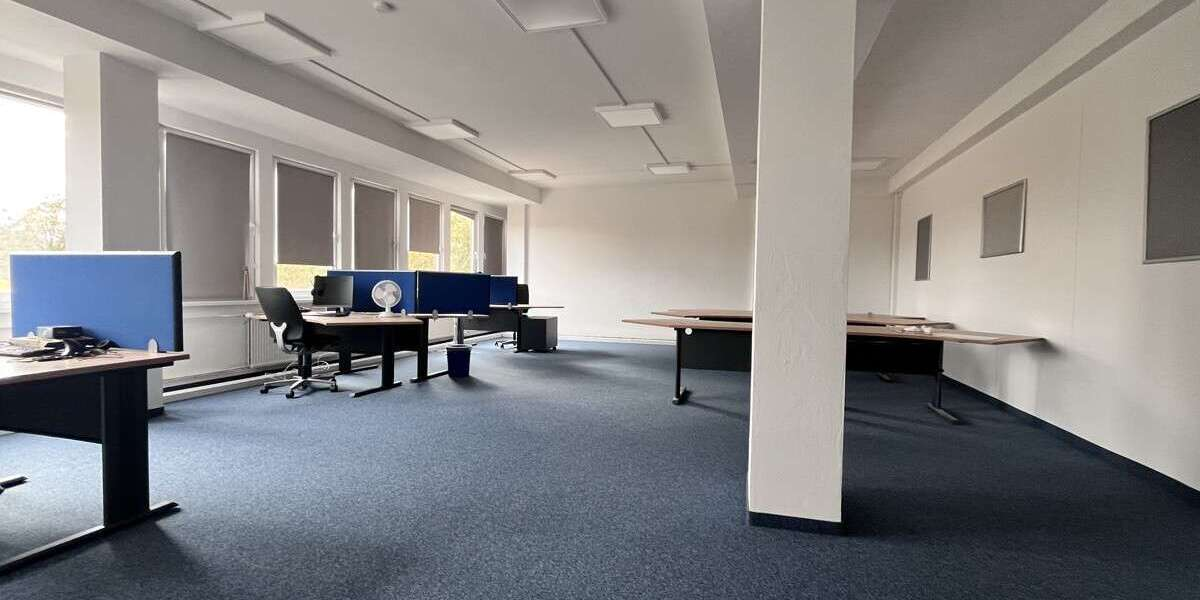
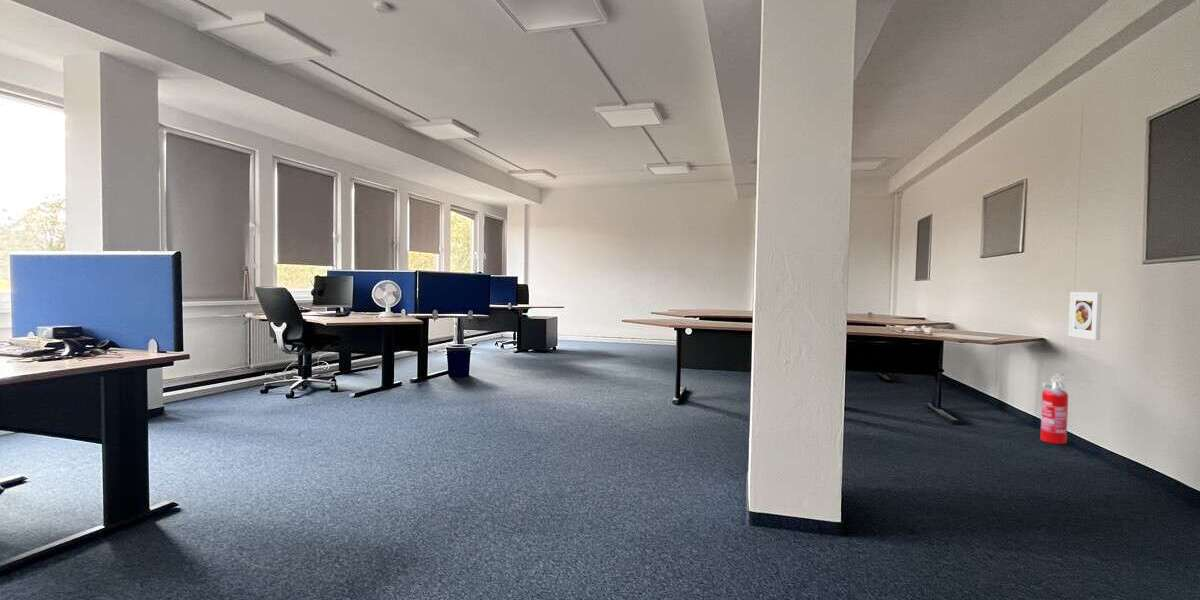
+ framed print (1084, 315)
+ fire extinguisher (1056, 407)
